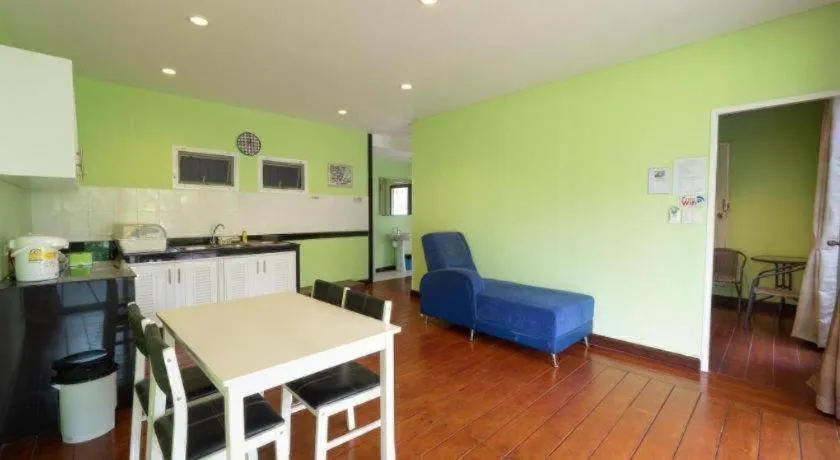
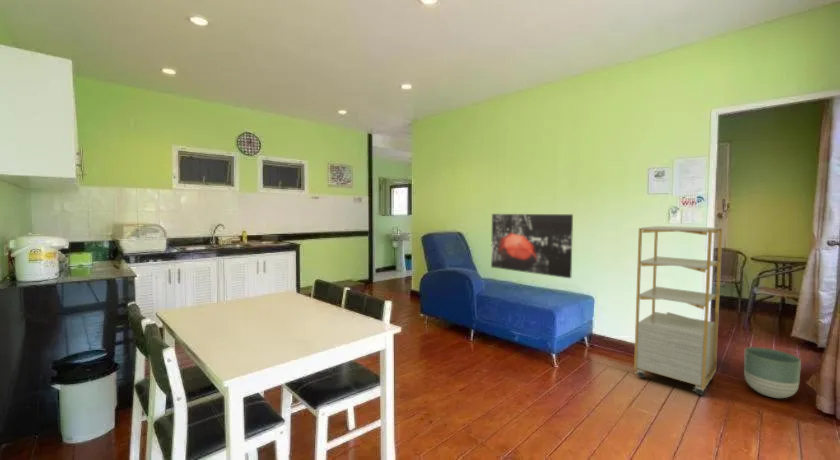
+ planter (770, 374)
+ wall art (528, 243)
+ shelving unit (679, 301)
